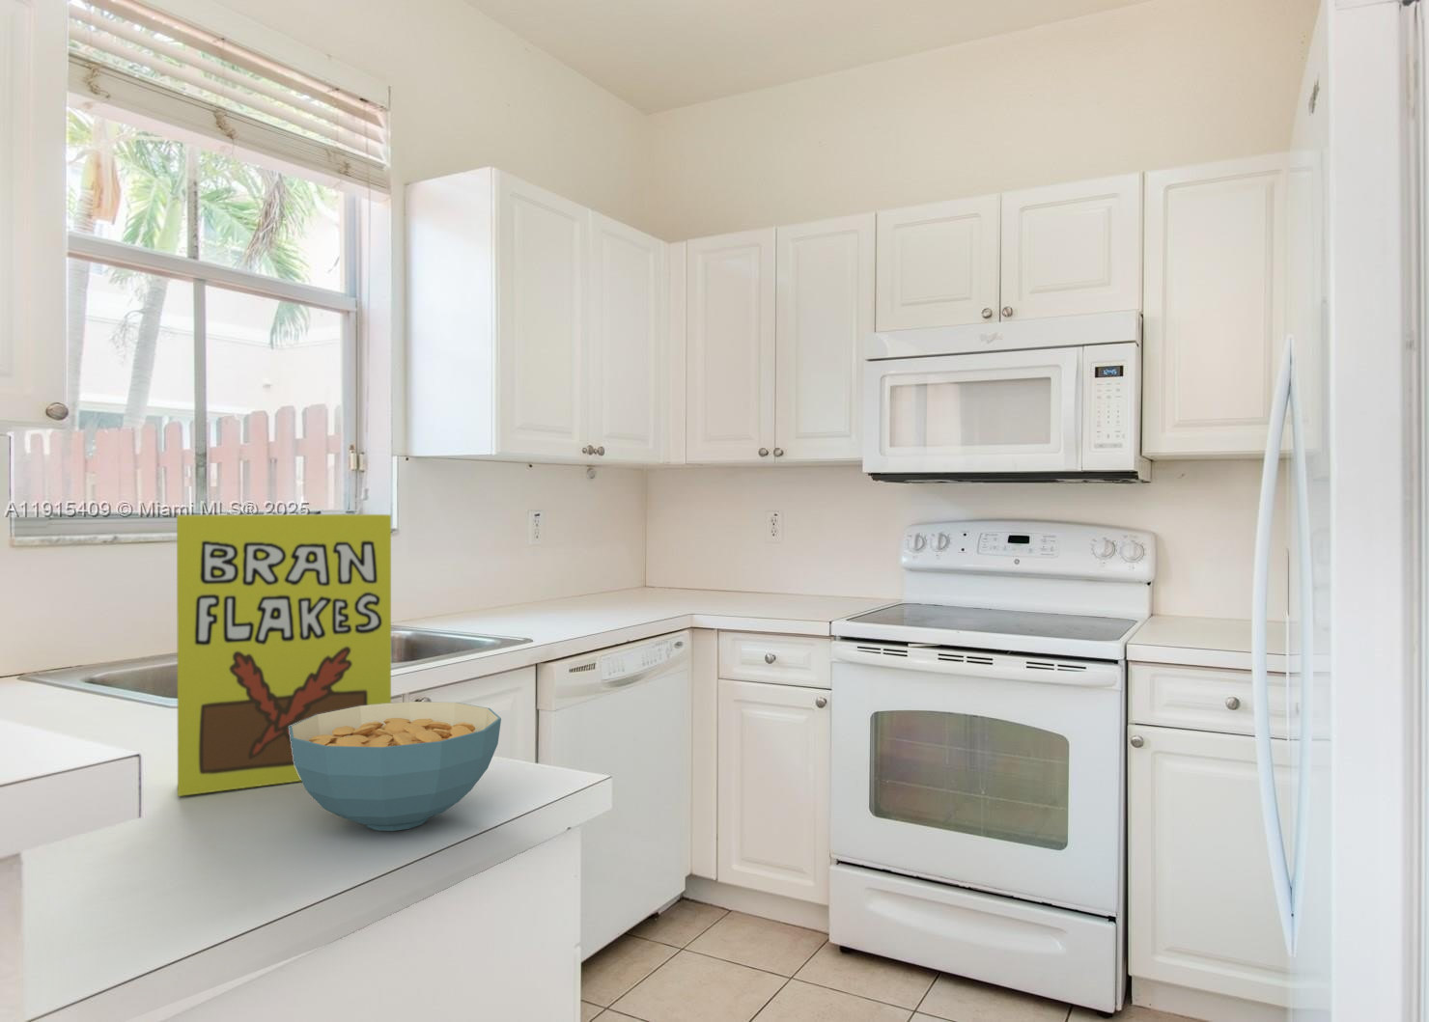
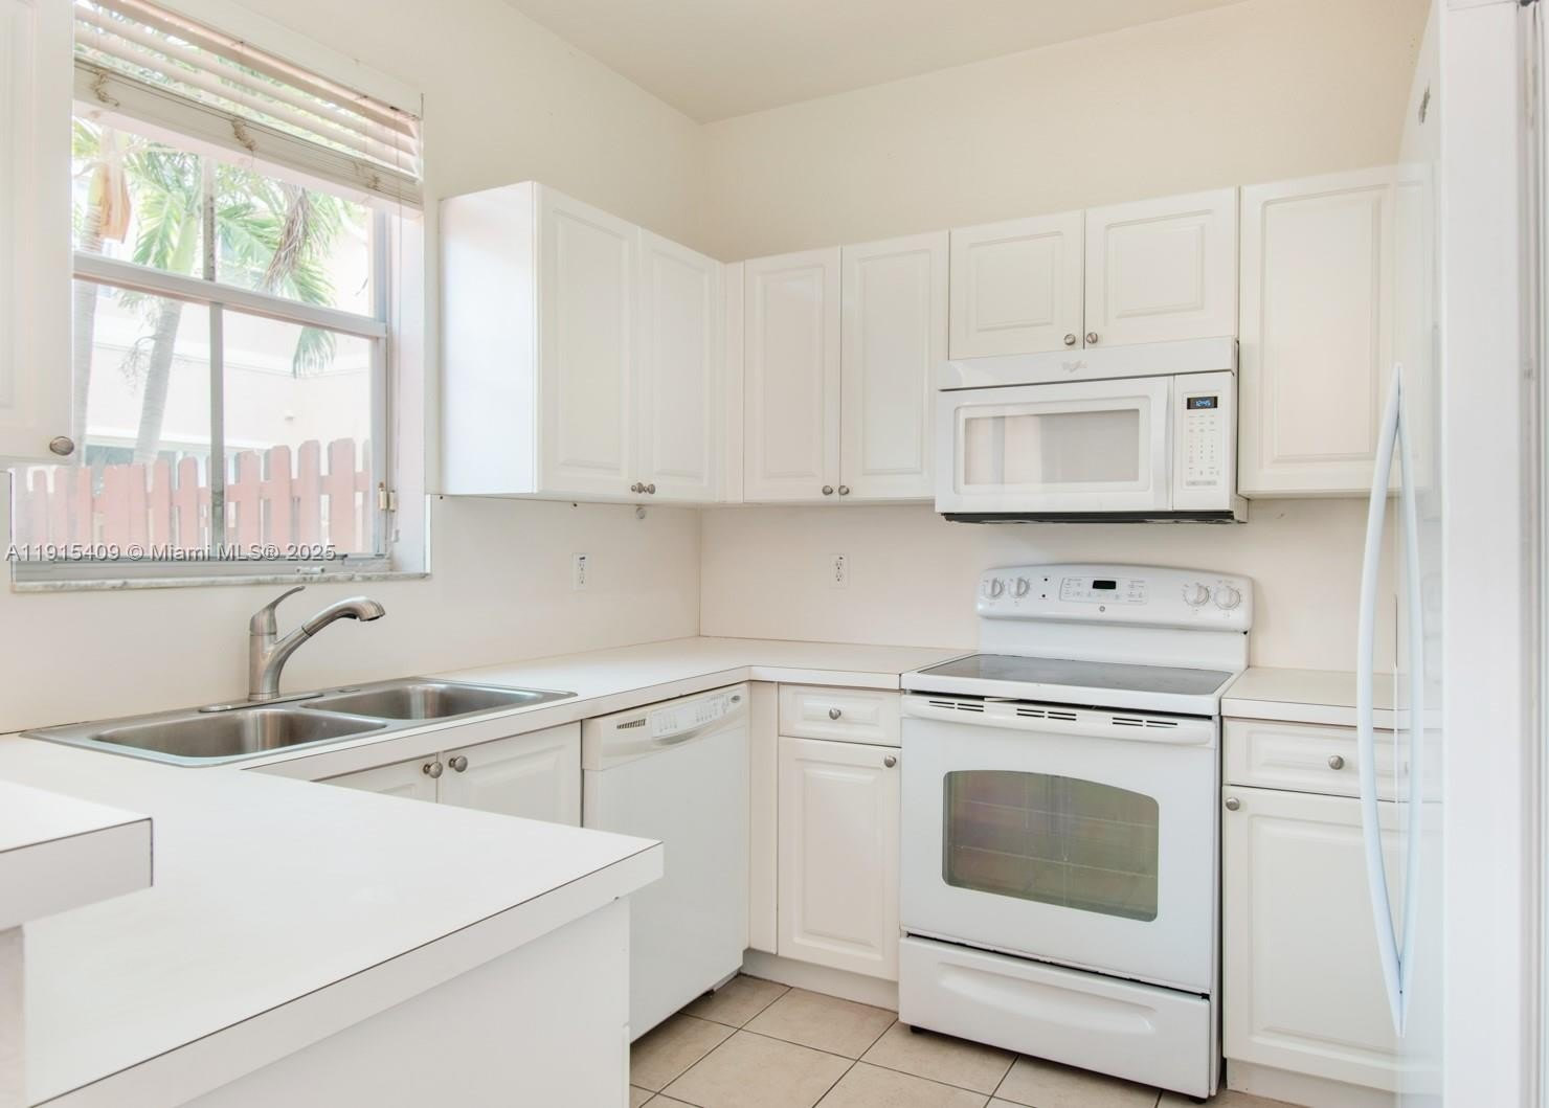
- cereal box (286, 645)
- cereal bowl (397, 771)
